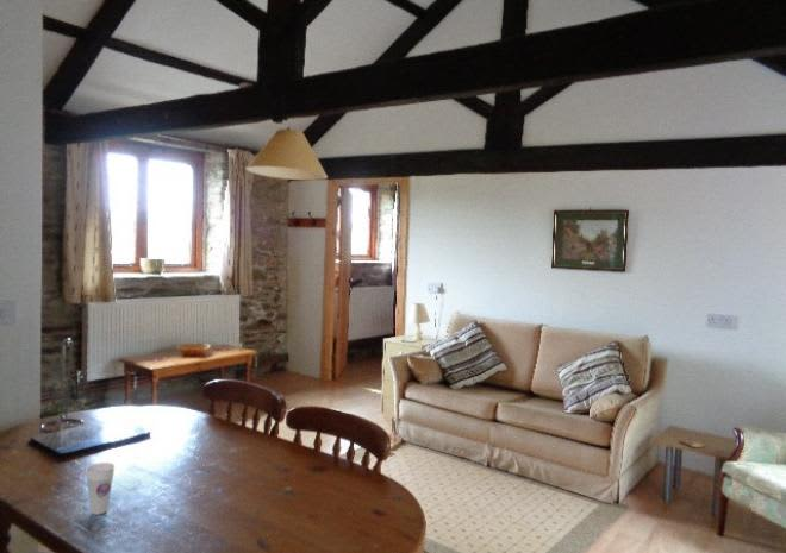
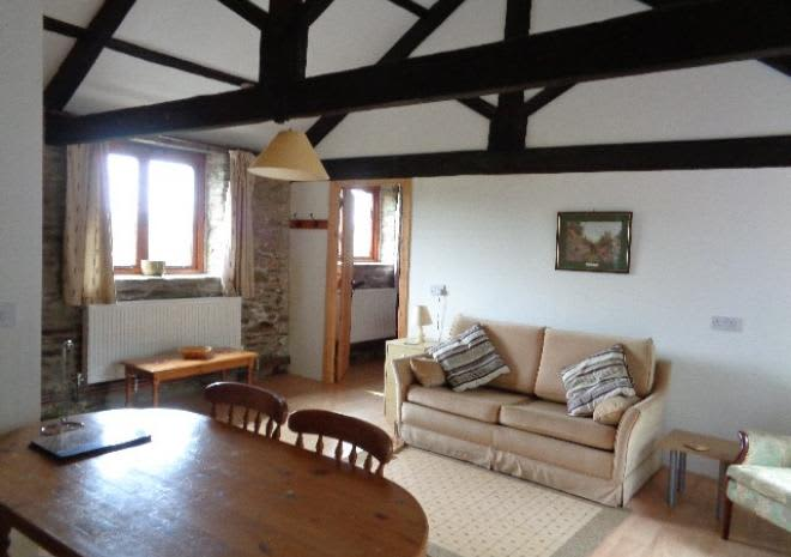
- cup (99, 489)
